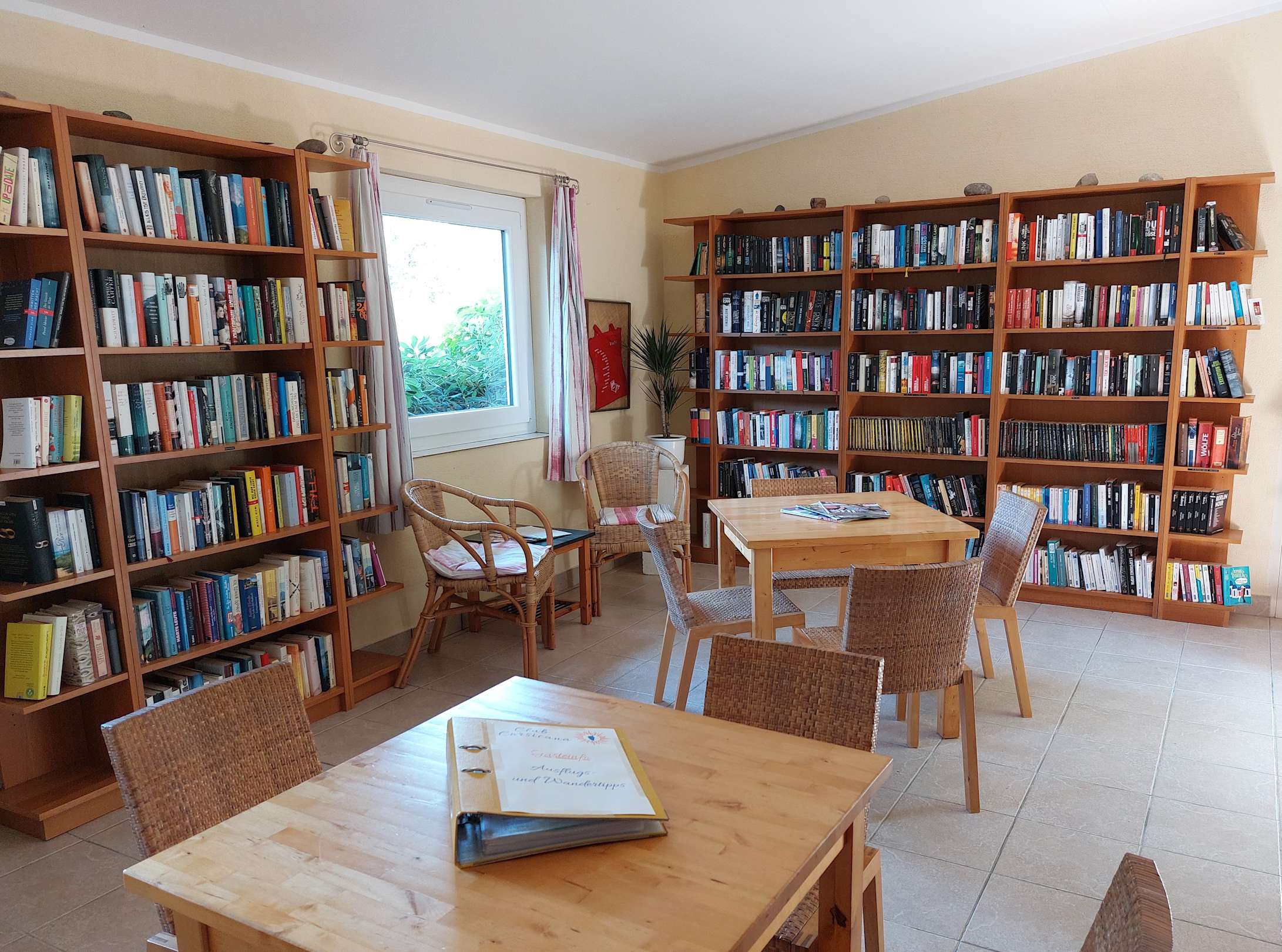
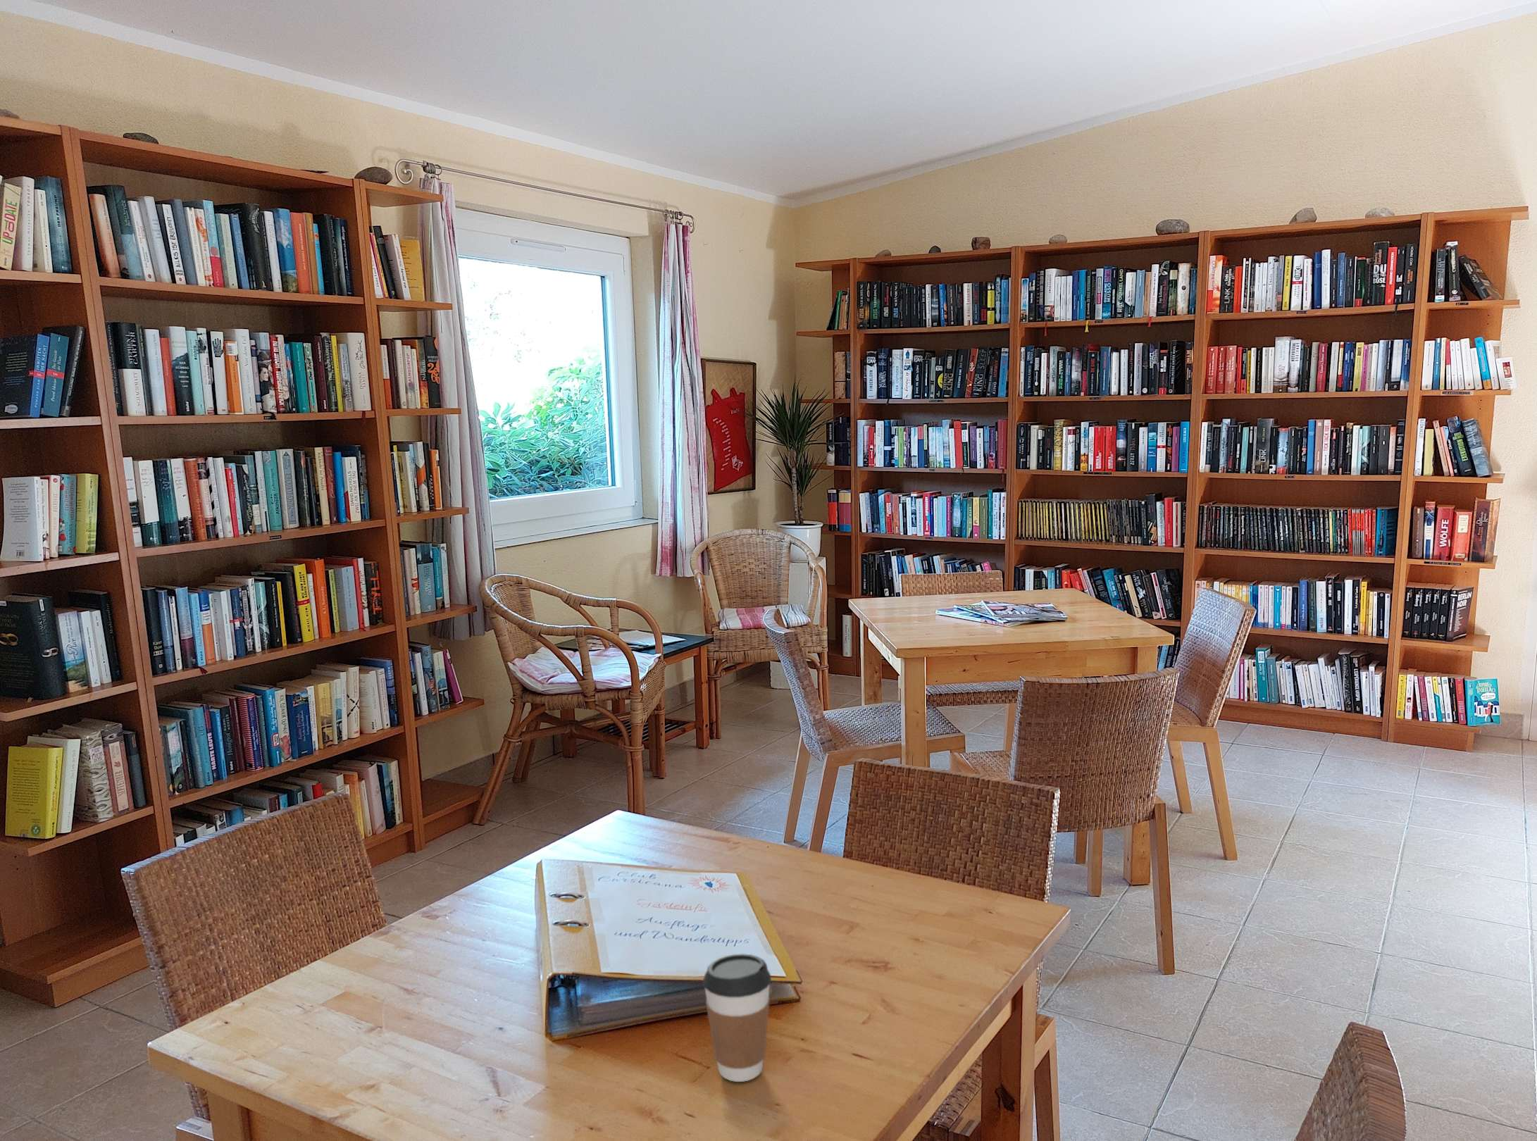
+ coffee cup (739, 1018)
